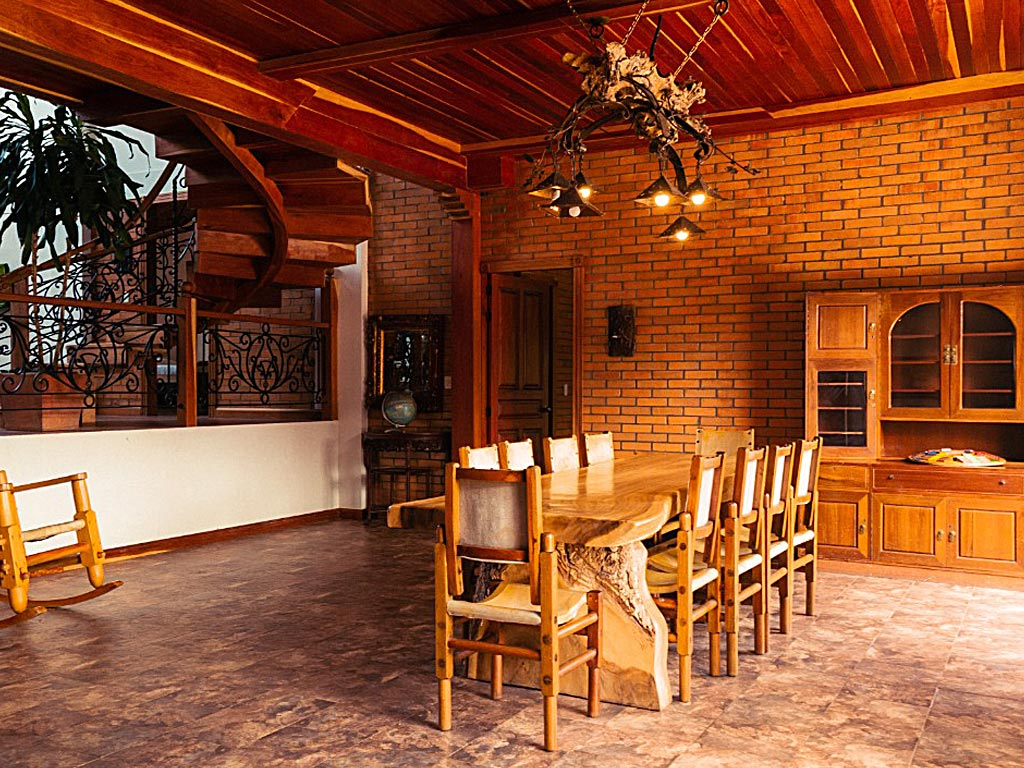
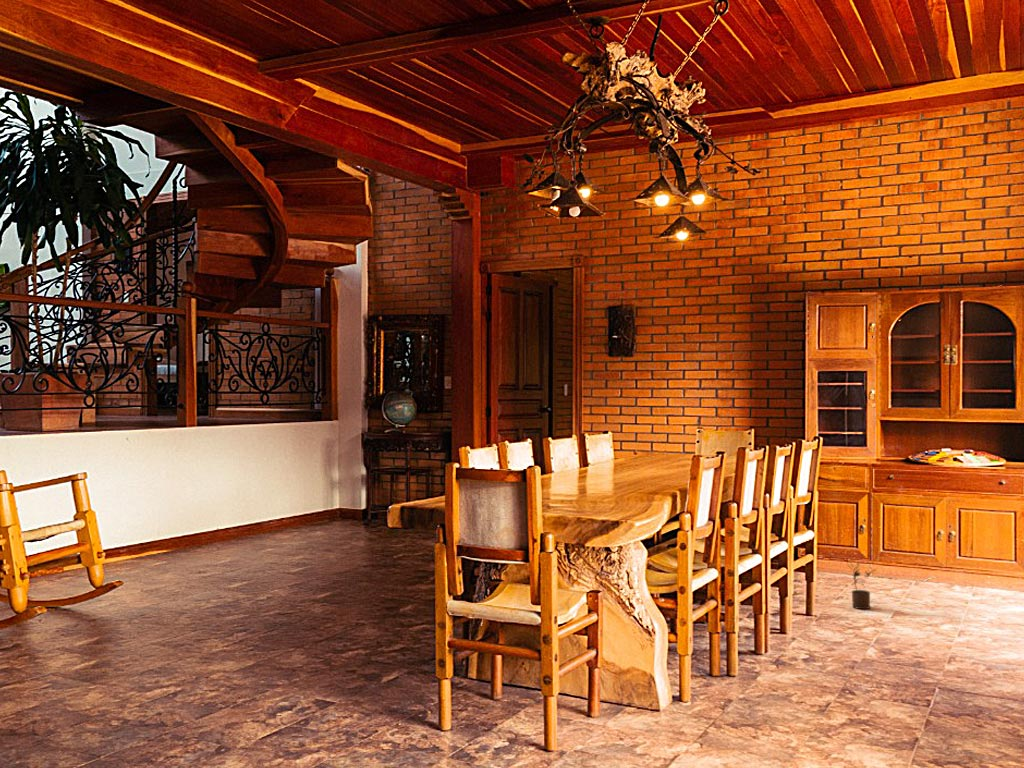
+ potted plant (862, 585)
